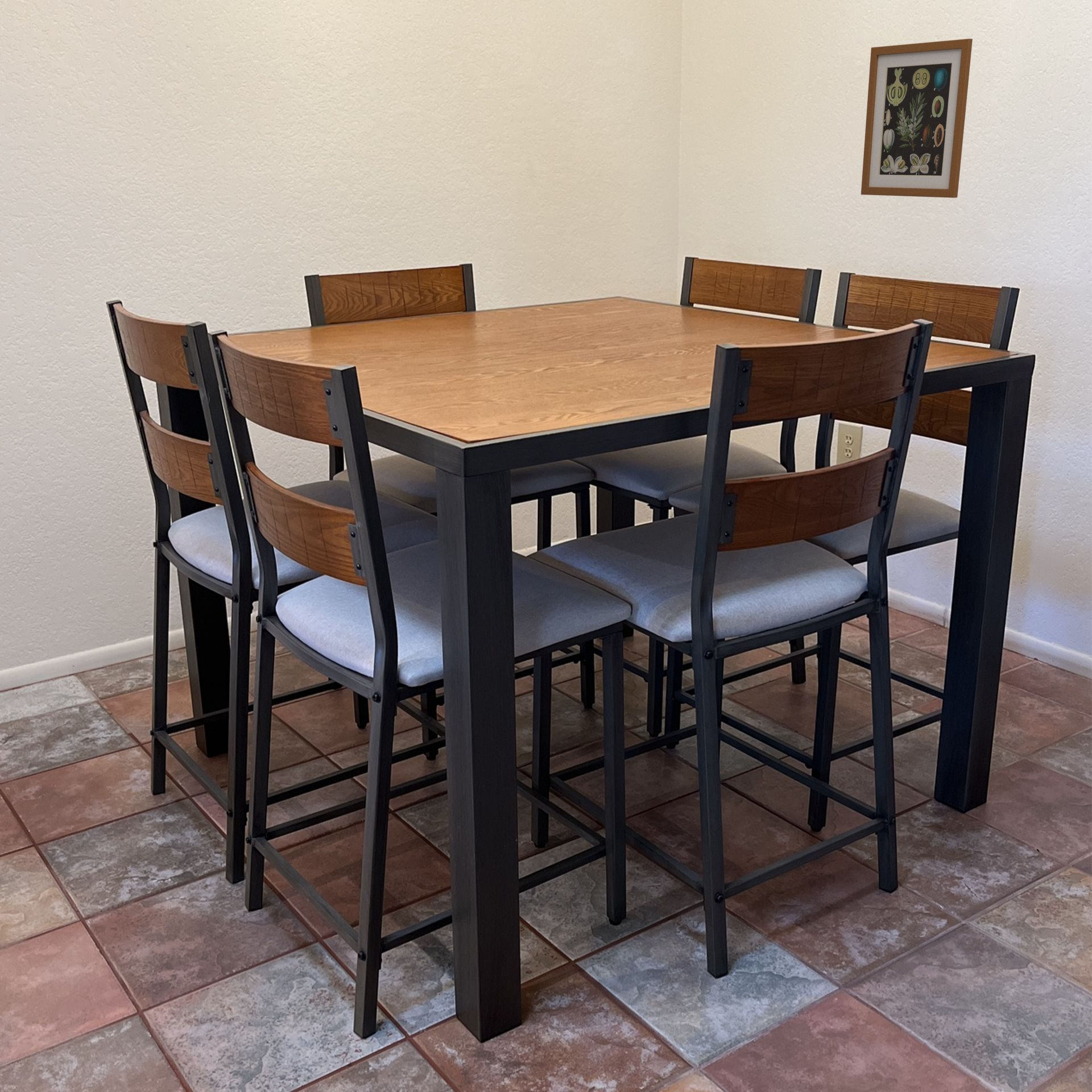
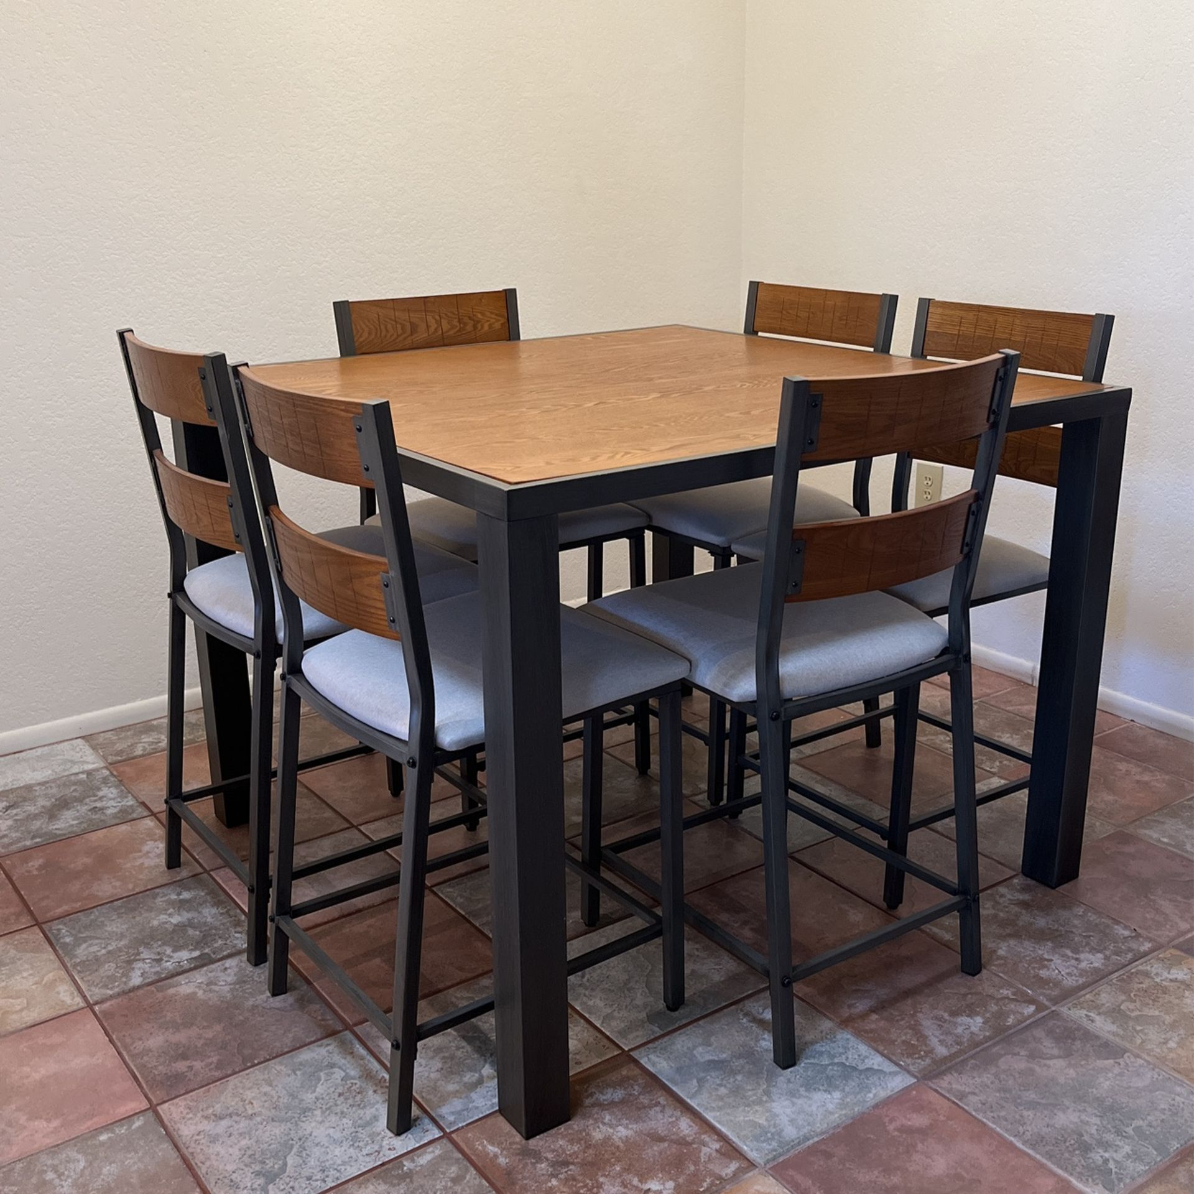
- wall art (913, 121)
